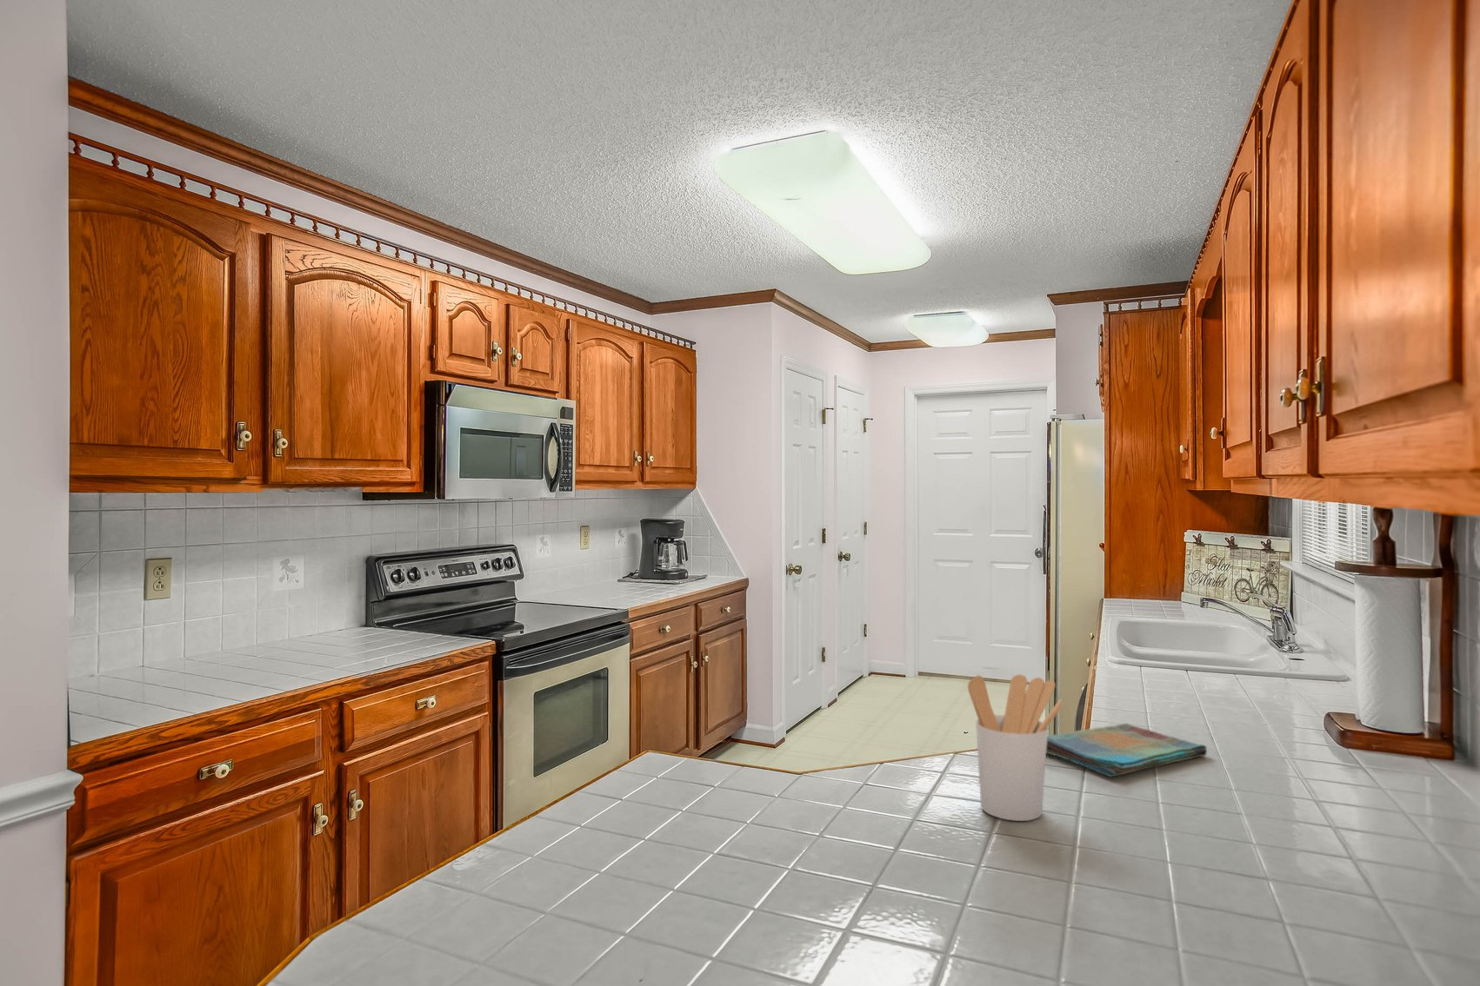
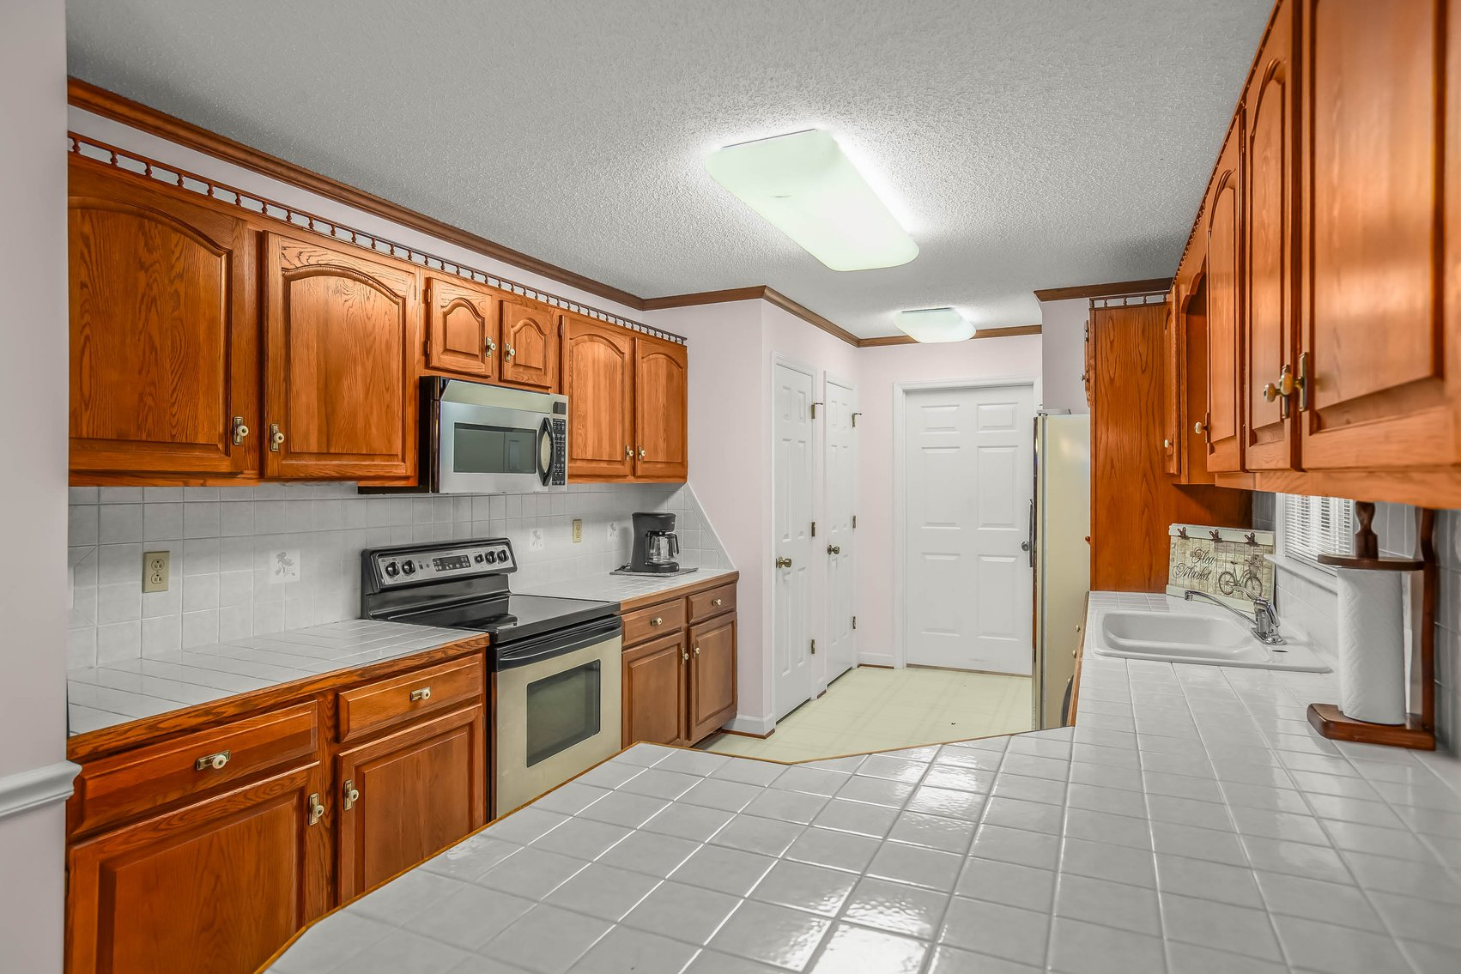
- dish towel (1118, 745)
- utensil holder (1018, 741)
